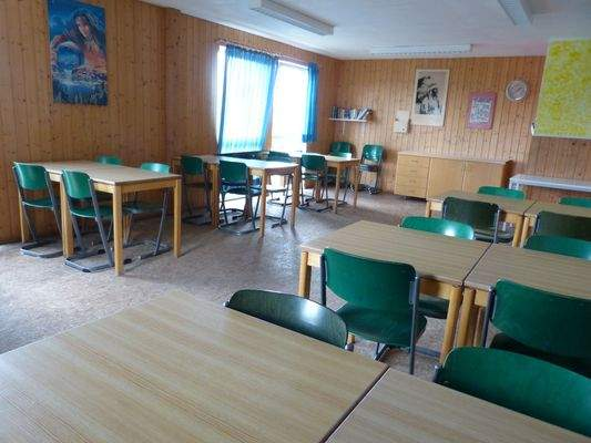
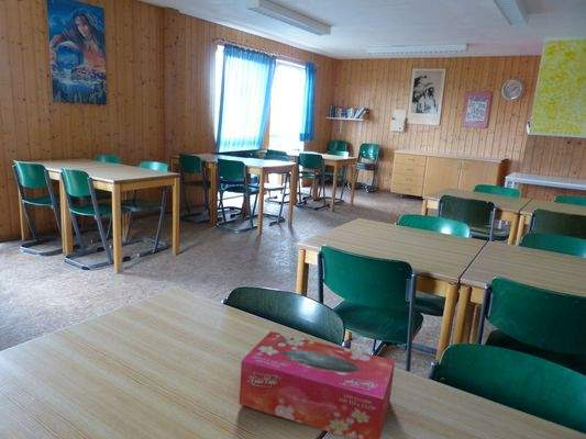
+ tissue box (318, 382)
